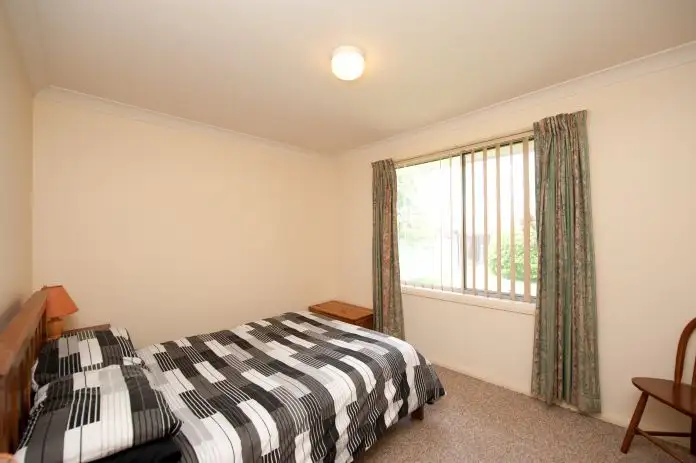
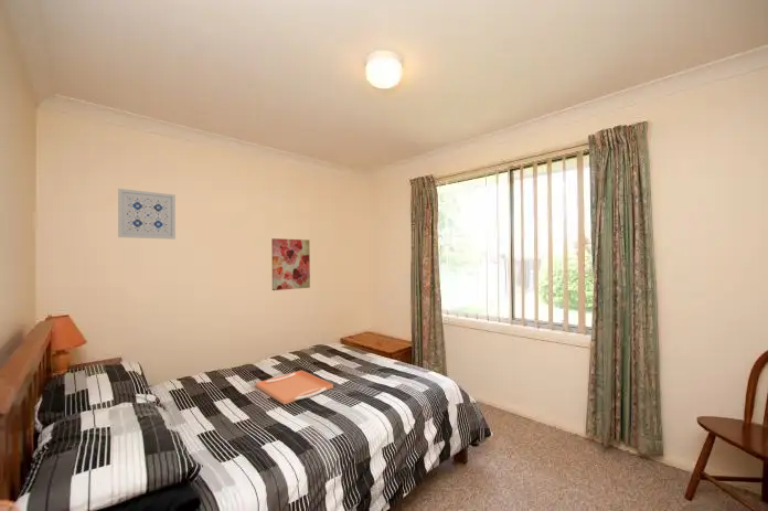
+ wall art (148, 214)
+ serving tray (294, 385)
+ wall art (291, 264)
